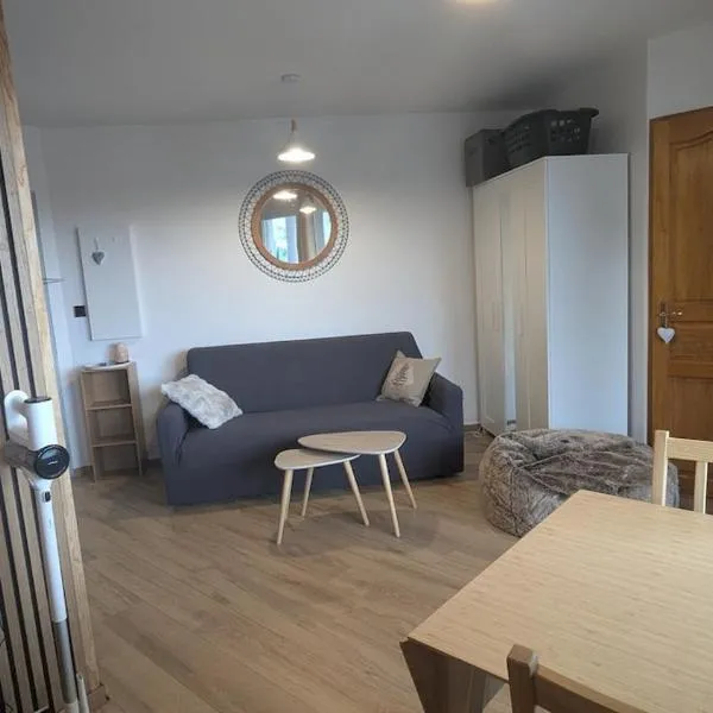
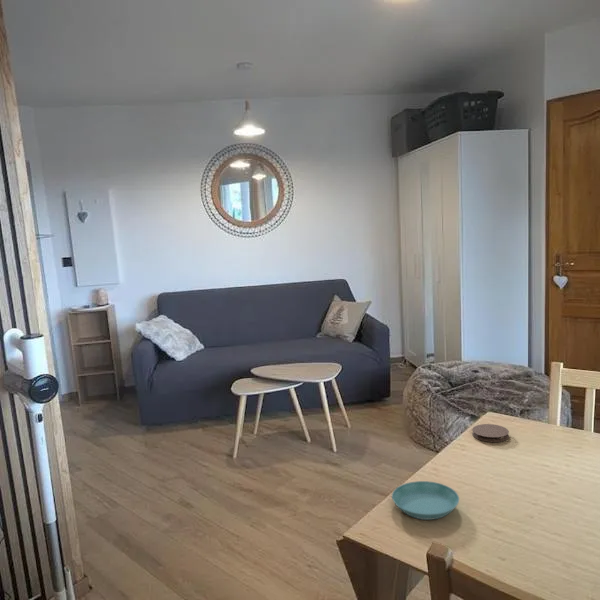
+ coaster (490, 432)
+ saucer (425, 501)
